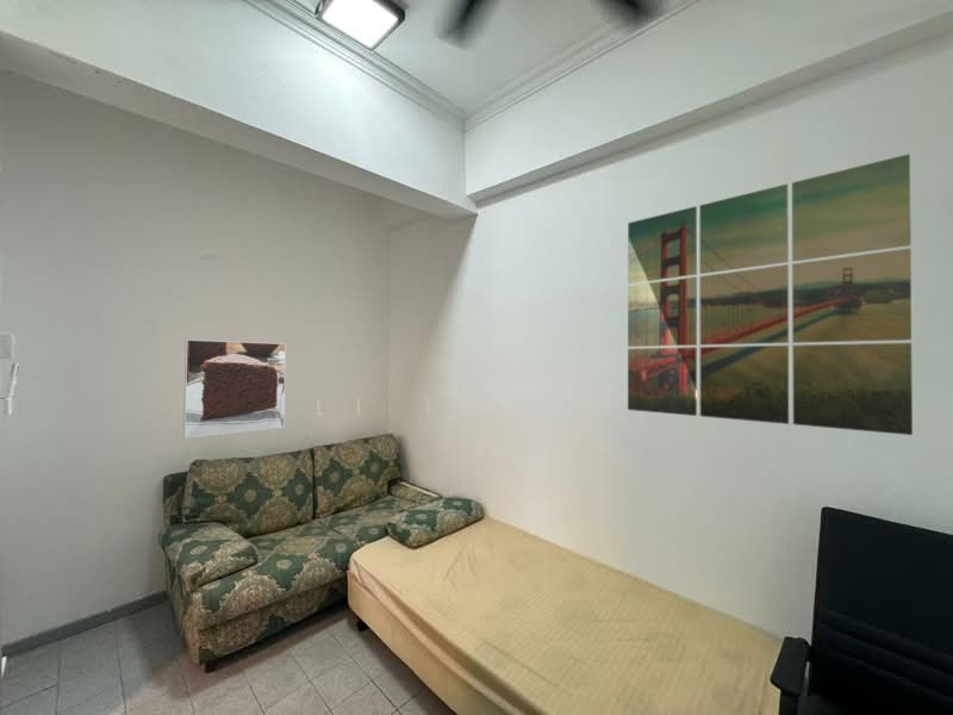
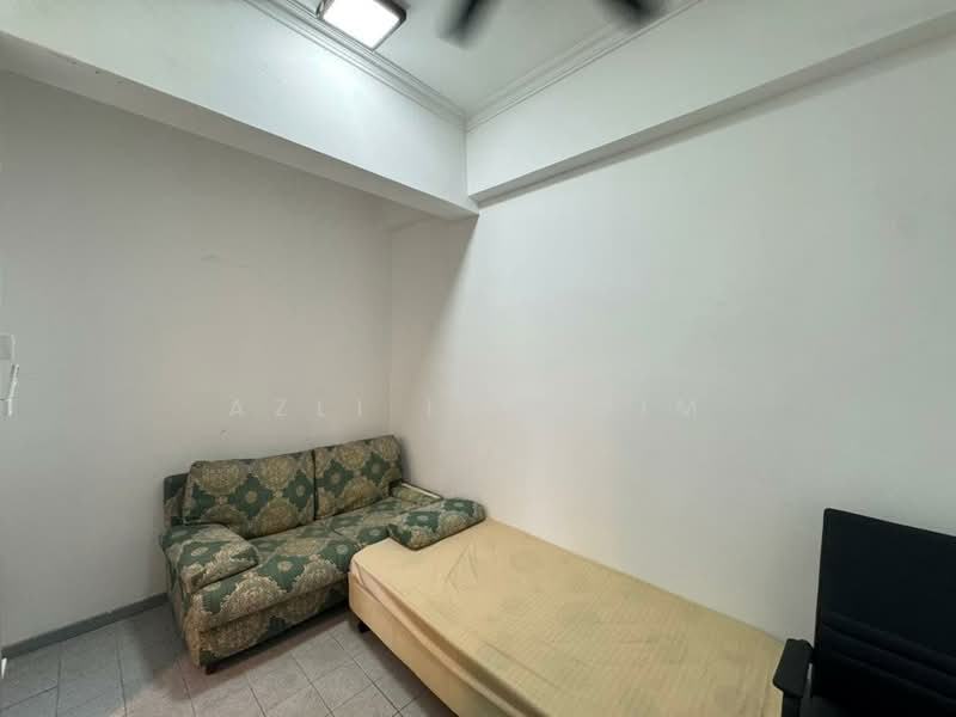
- wall art (741, 306)
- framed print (238, 386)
